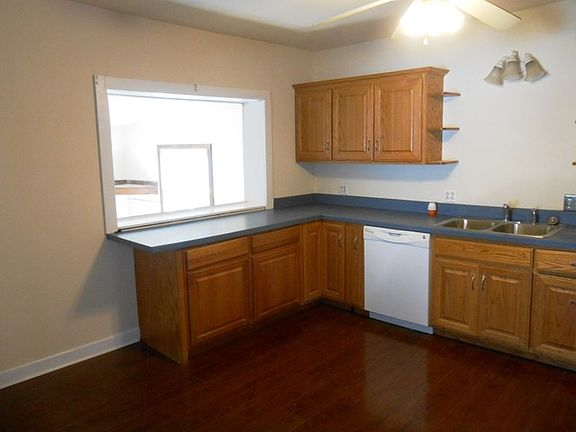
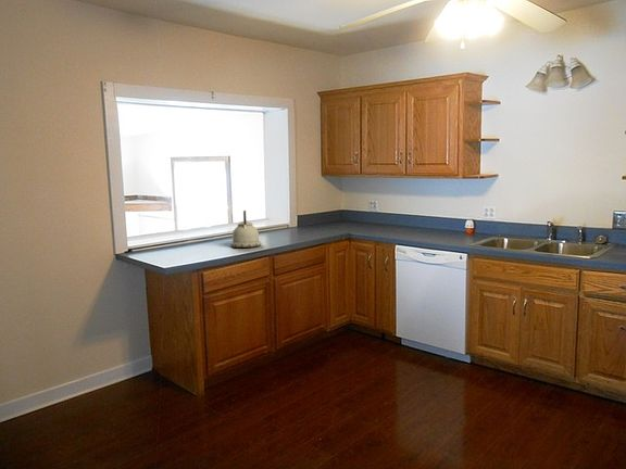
+ kettle (243, 228)
